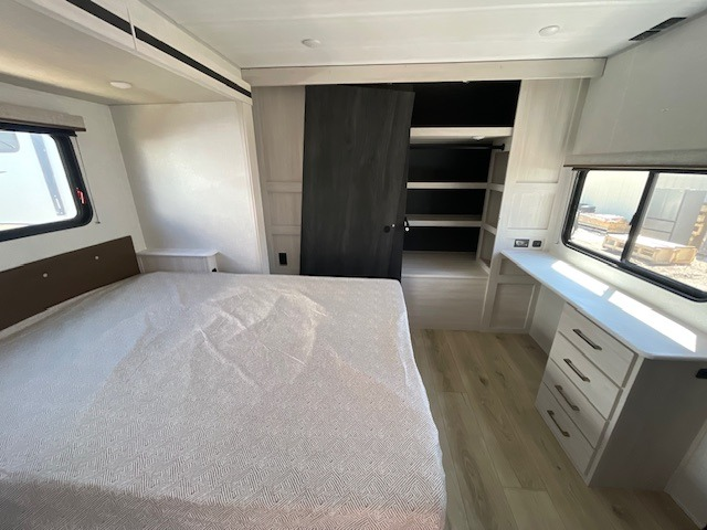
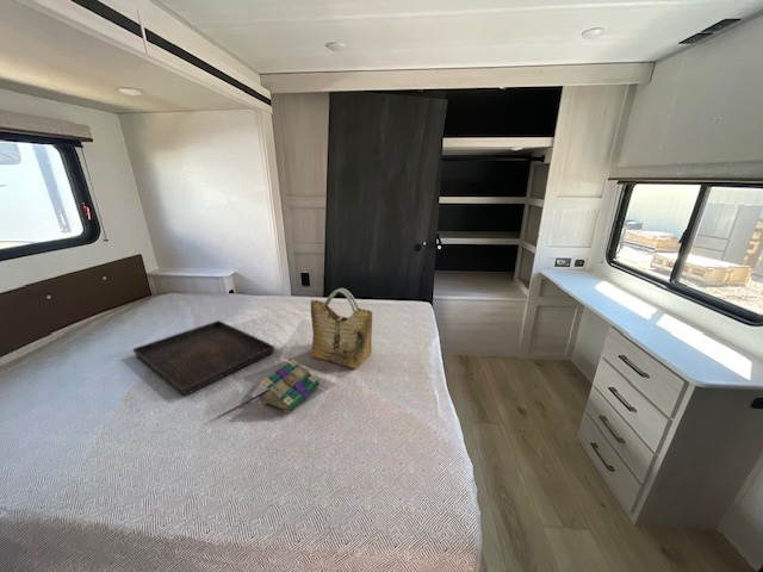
+ grocery bag (340, 323)
+ book (292, 381)
+ serving tray (205, 350)
